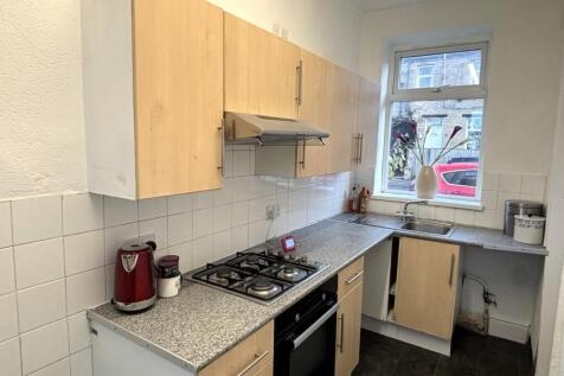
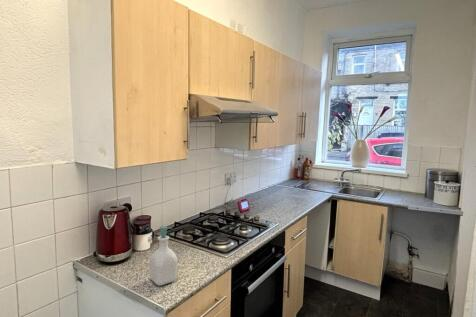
+ soap bottle (163, 253)
